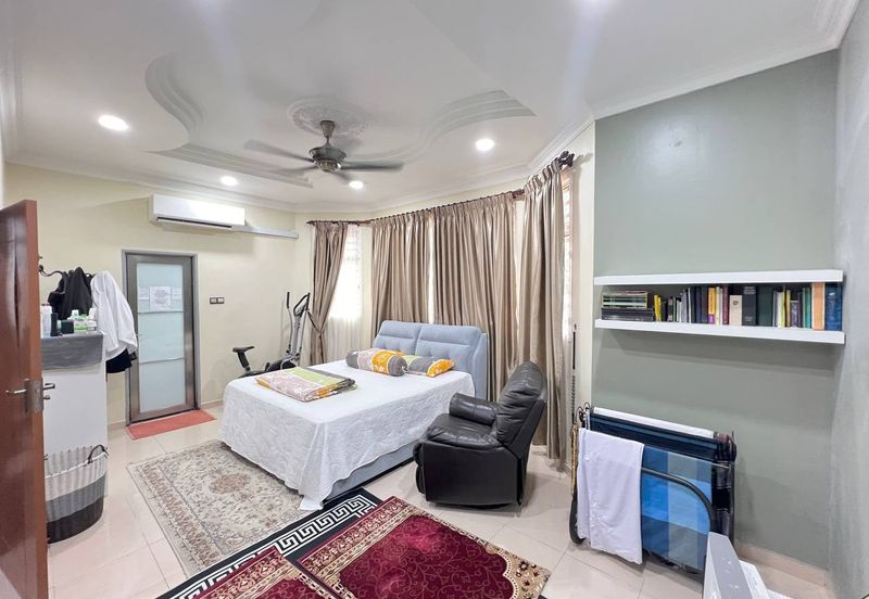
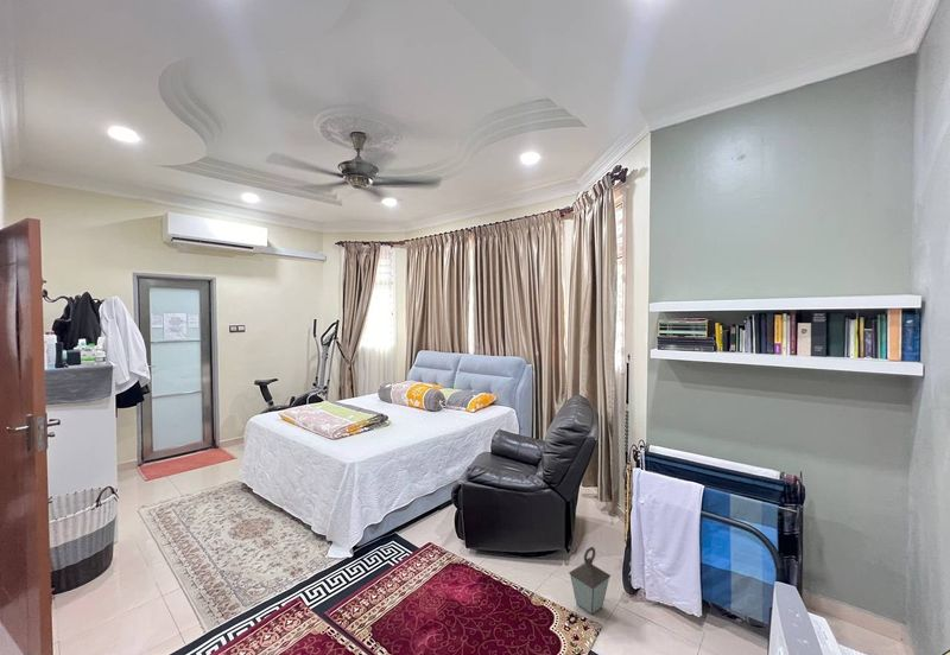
+ lantern (589, 577)
